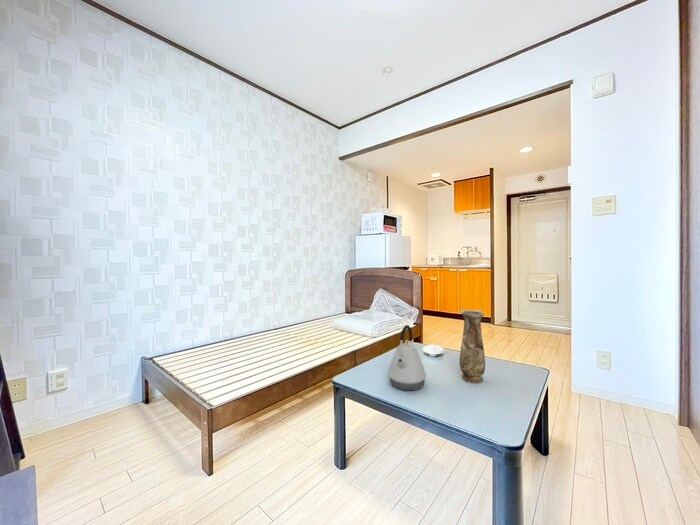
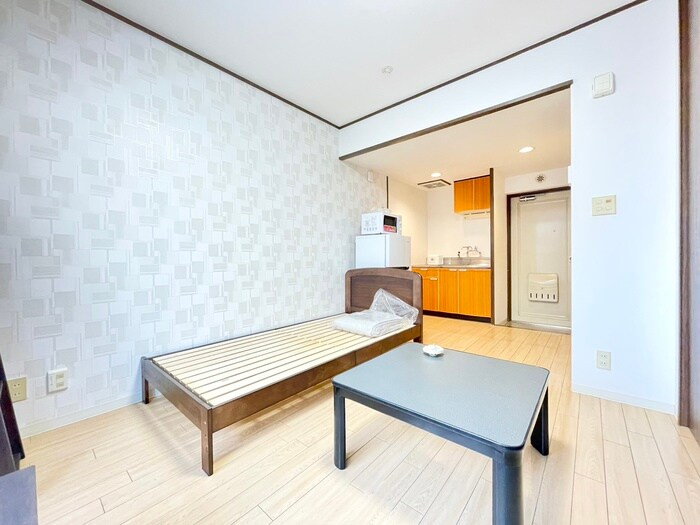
- vase (472, 345)
- kettle (406, 355)
